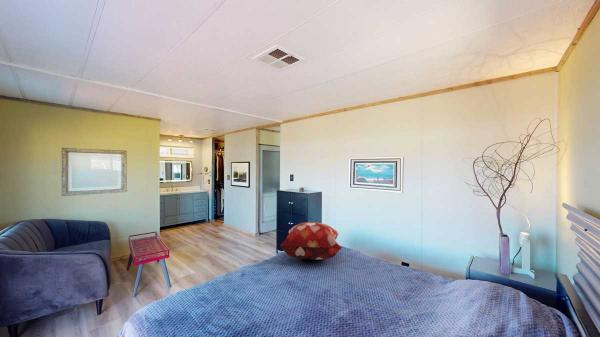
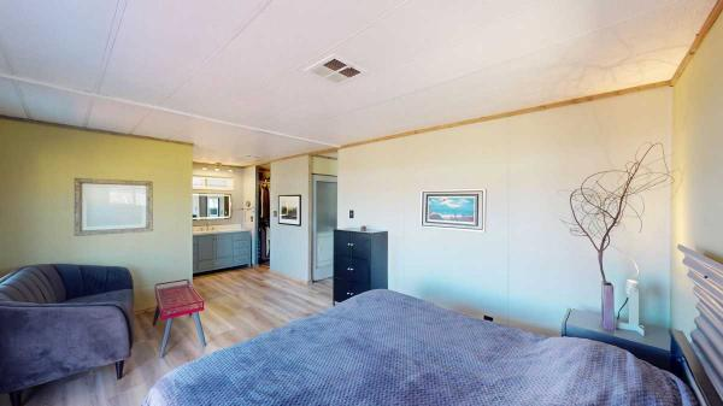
- decorative pillow (312, 239)
